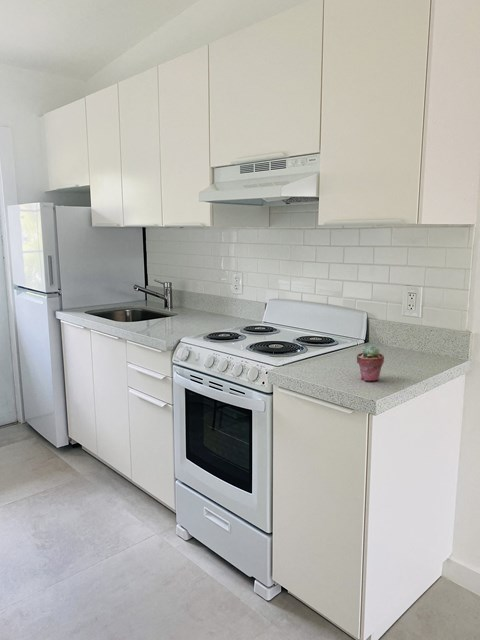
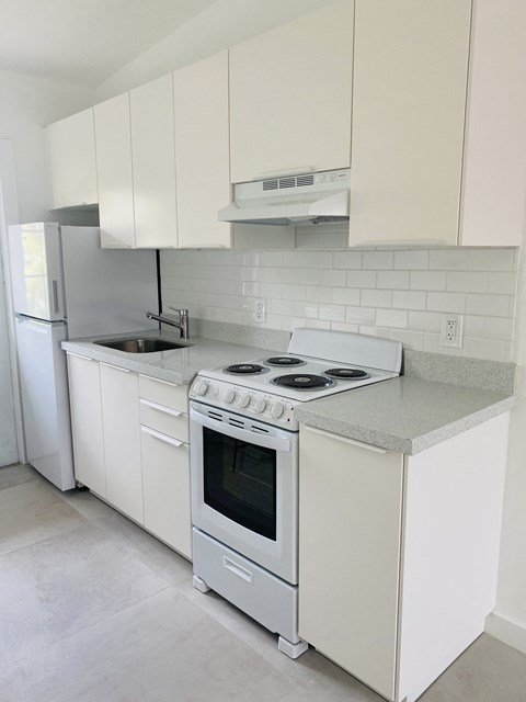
- potted succulent (370, 362)
